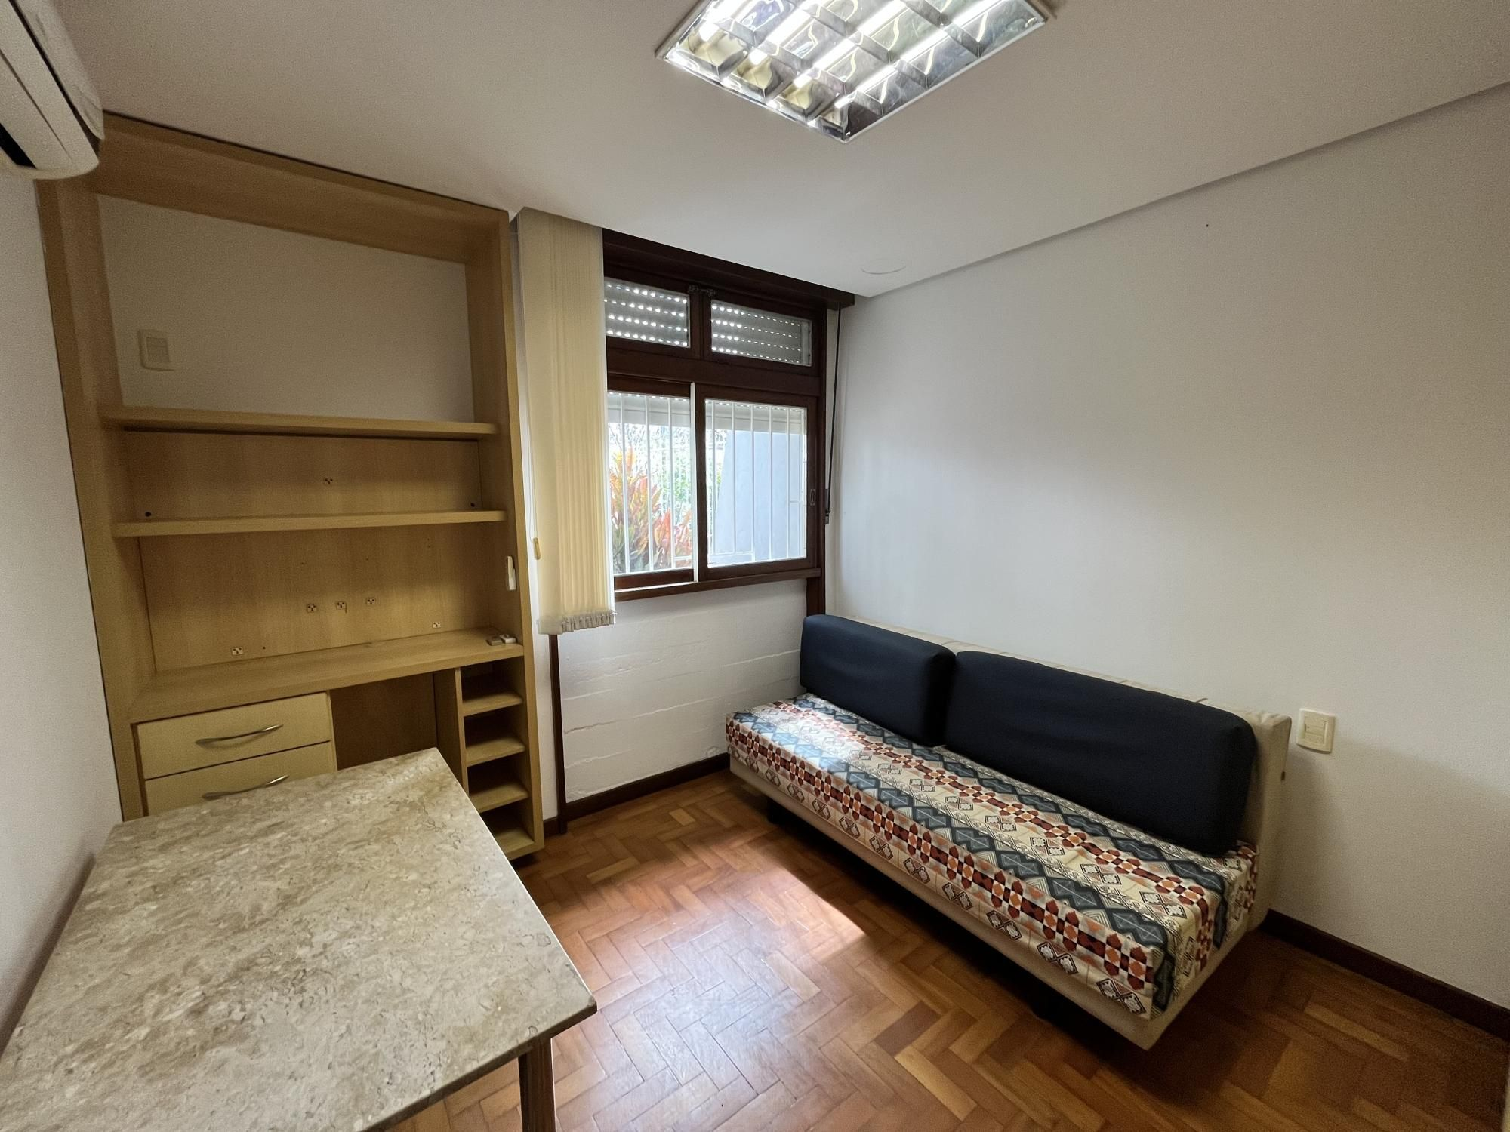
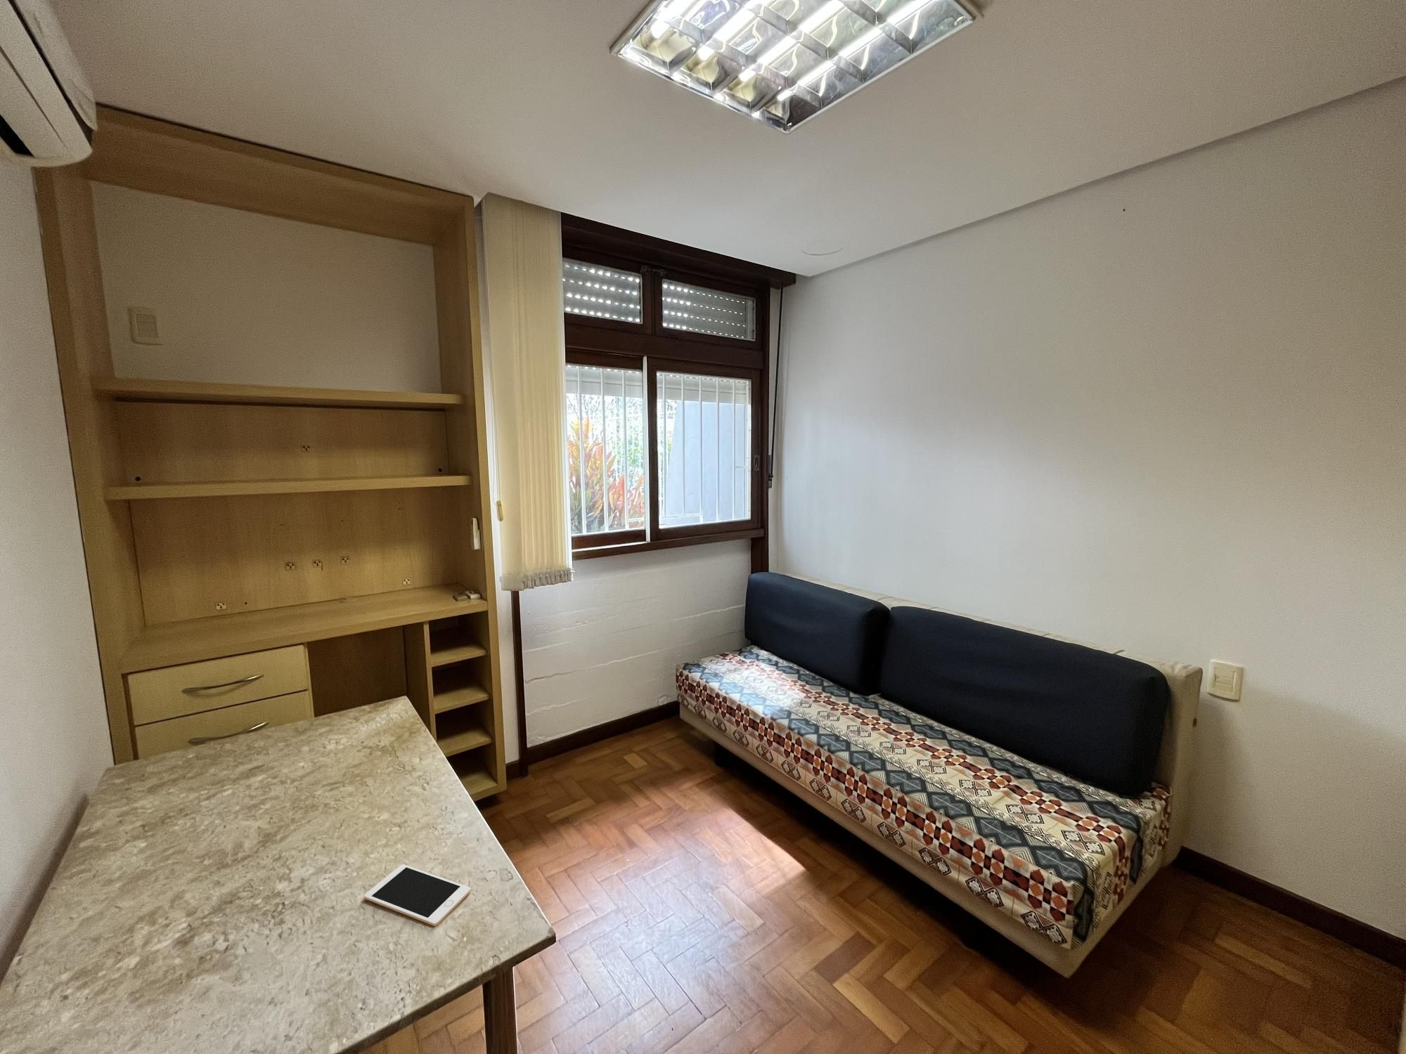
+ cell phone (417, 893)
